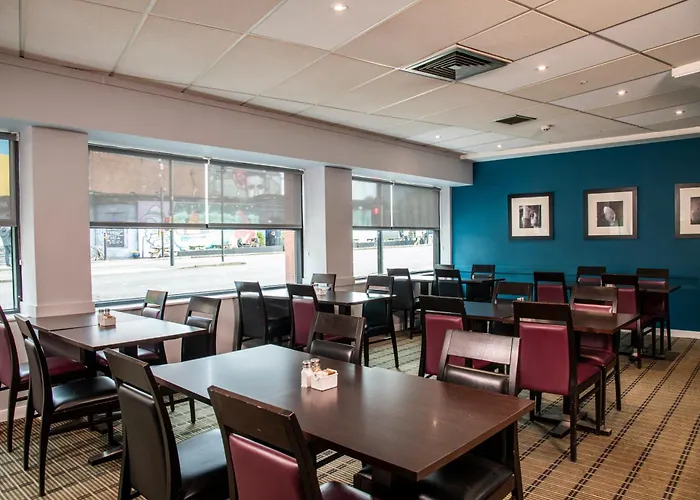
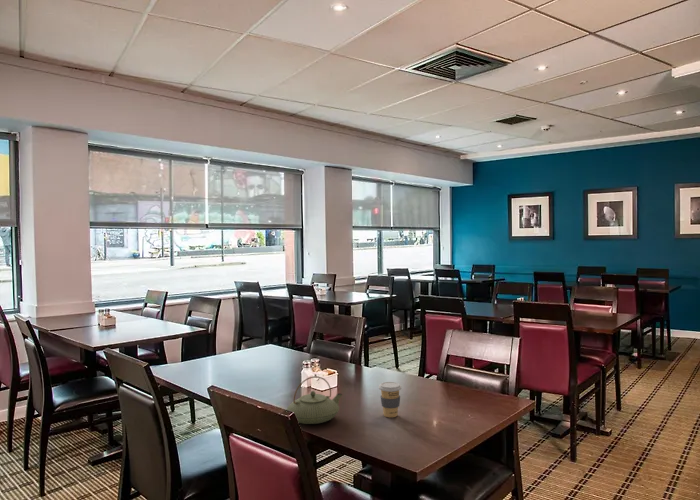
+ coffee cup (390, 399)
+ teapot (316, 396)
